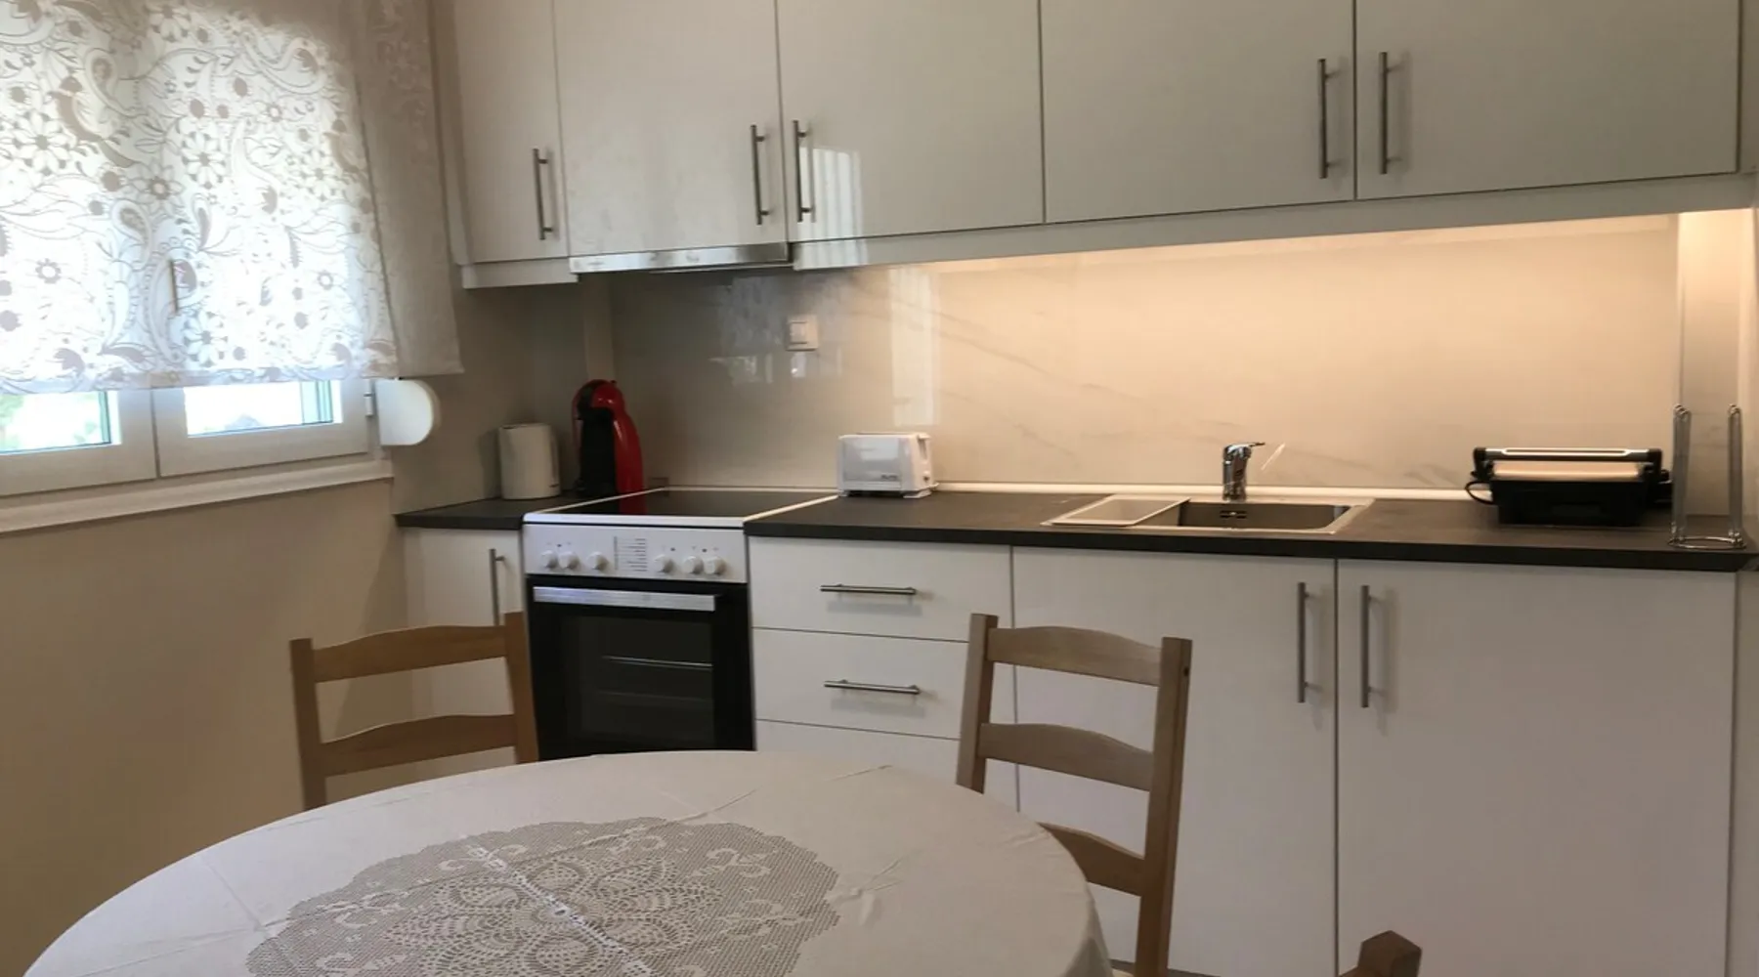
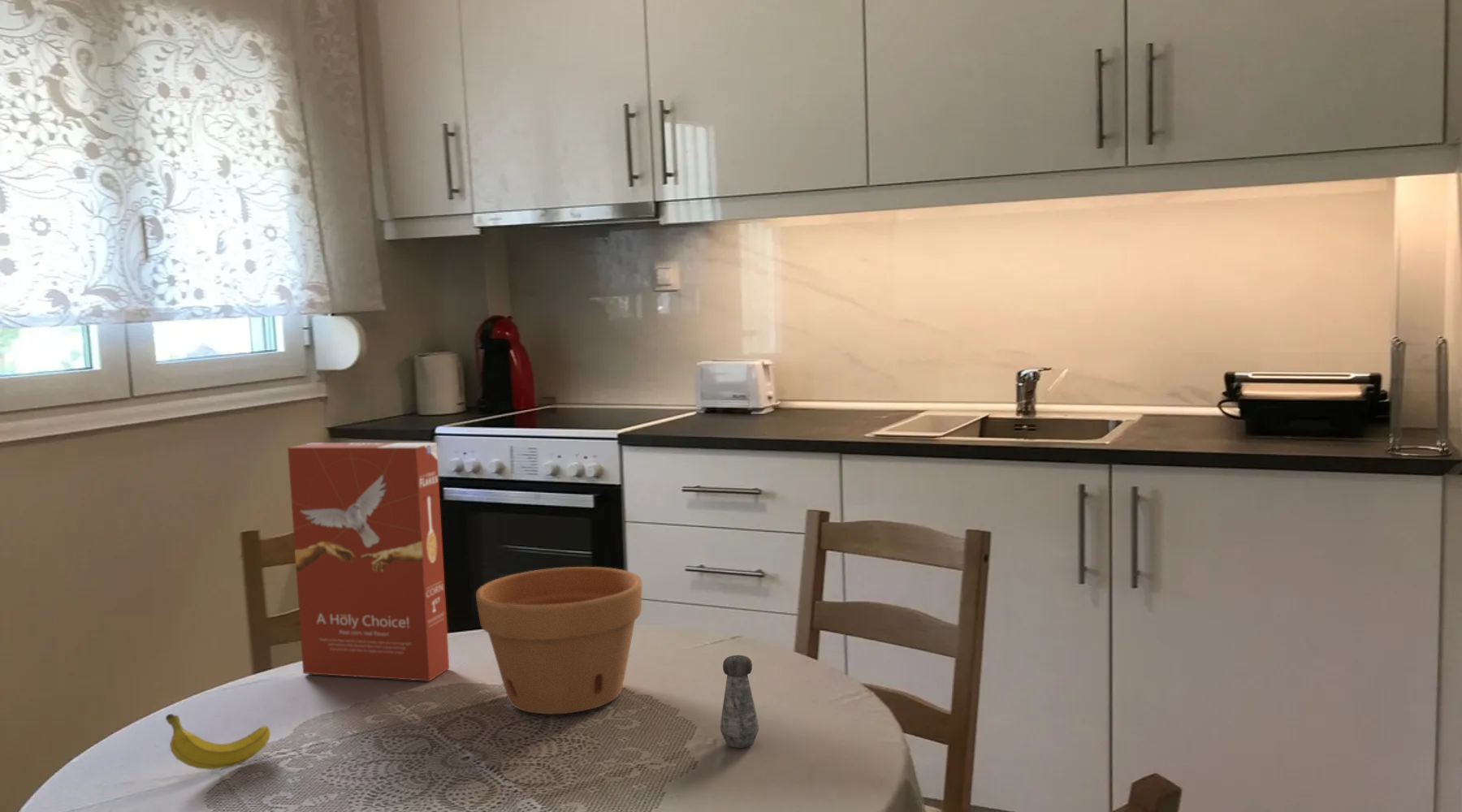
+ cereal box (369, 559)
+ salt shaker (738, 700)
+ flower pot (562, 640)
+ fruit (214, 743)
